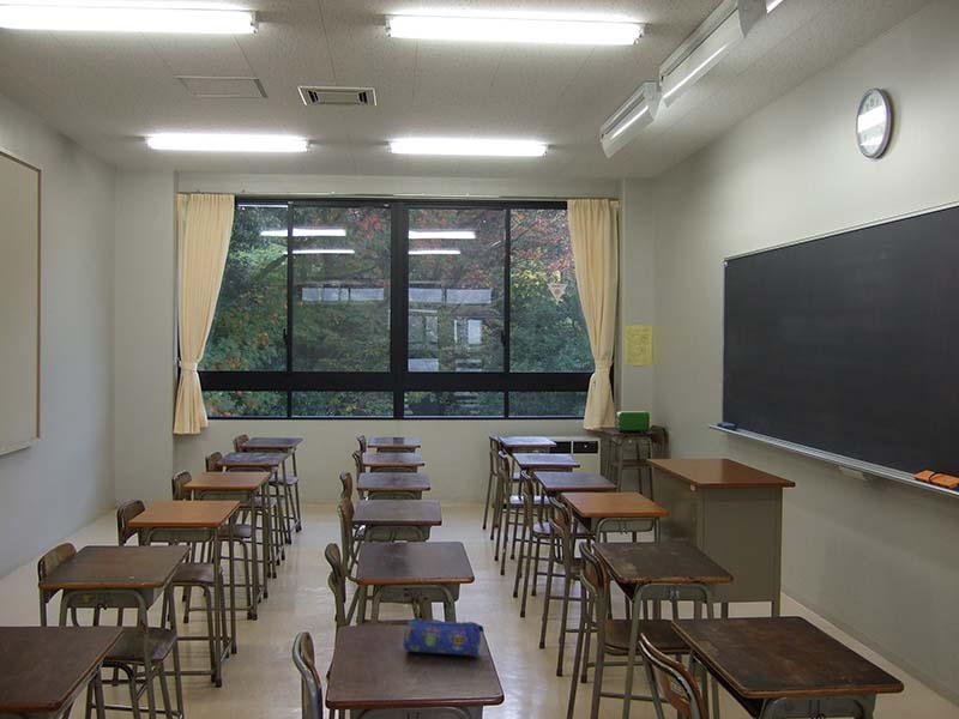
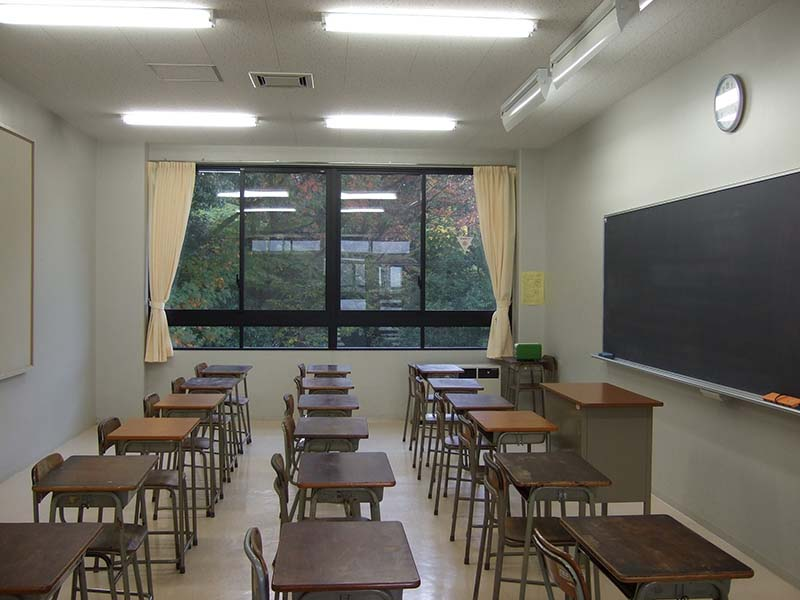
- pencil case (442, 636)
